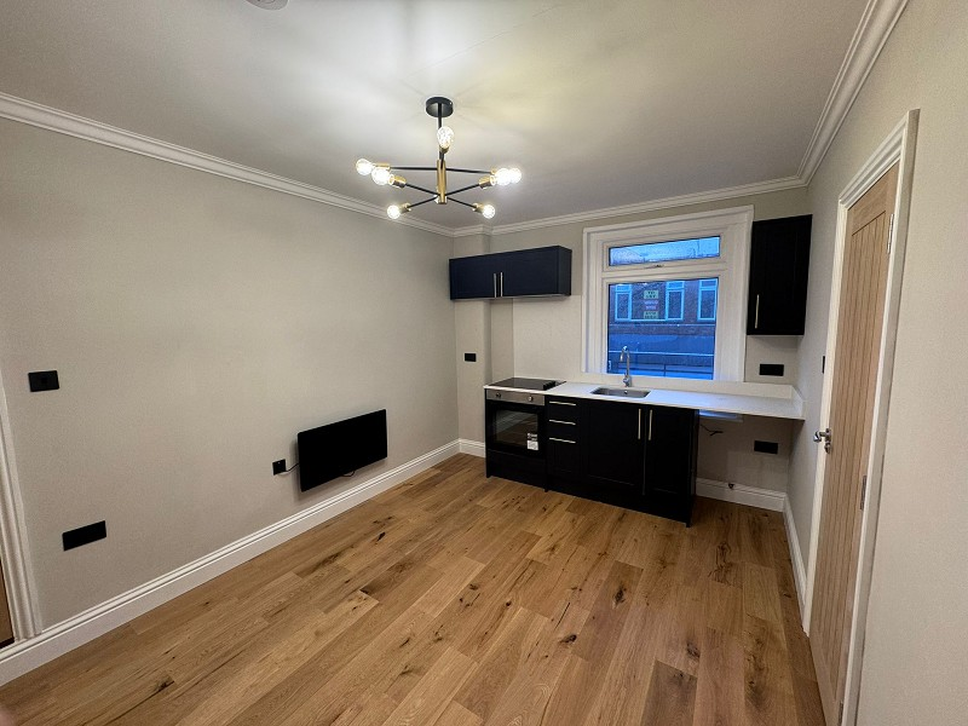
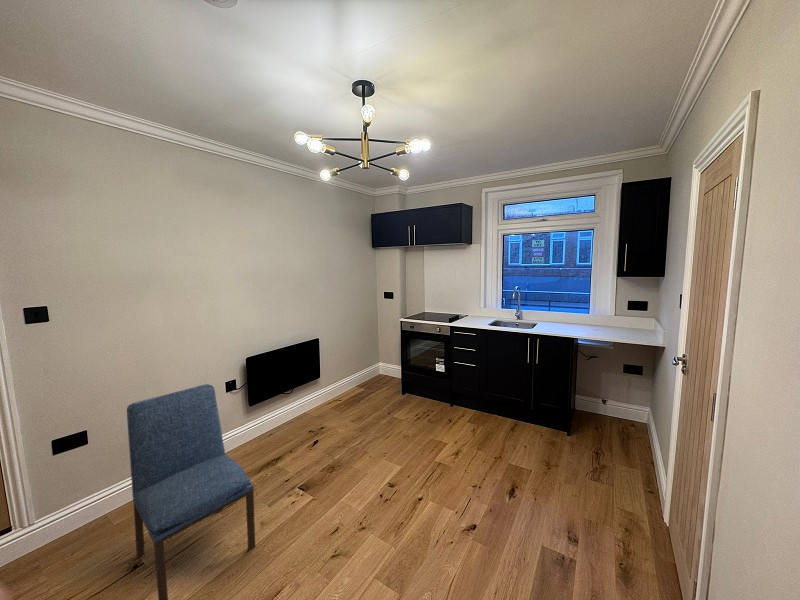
+ dining chair (191, 479)
